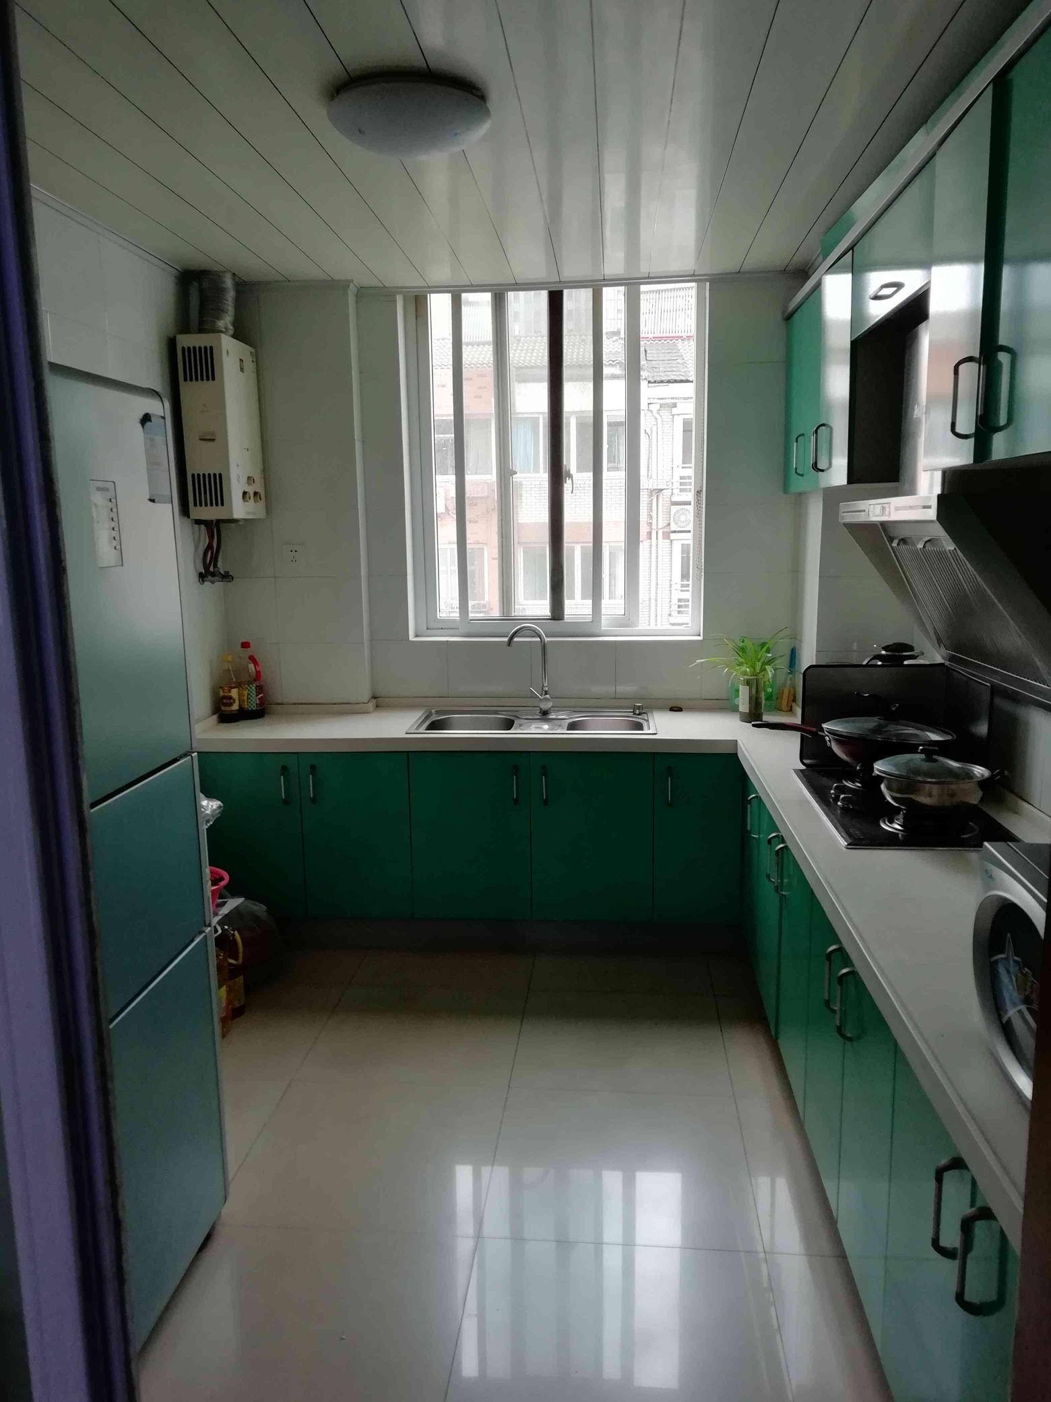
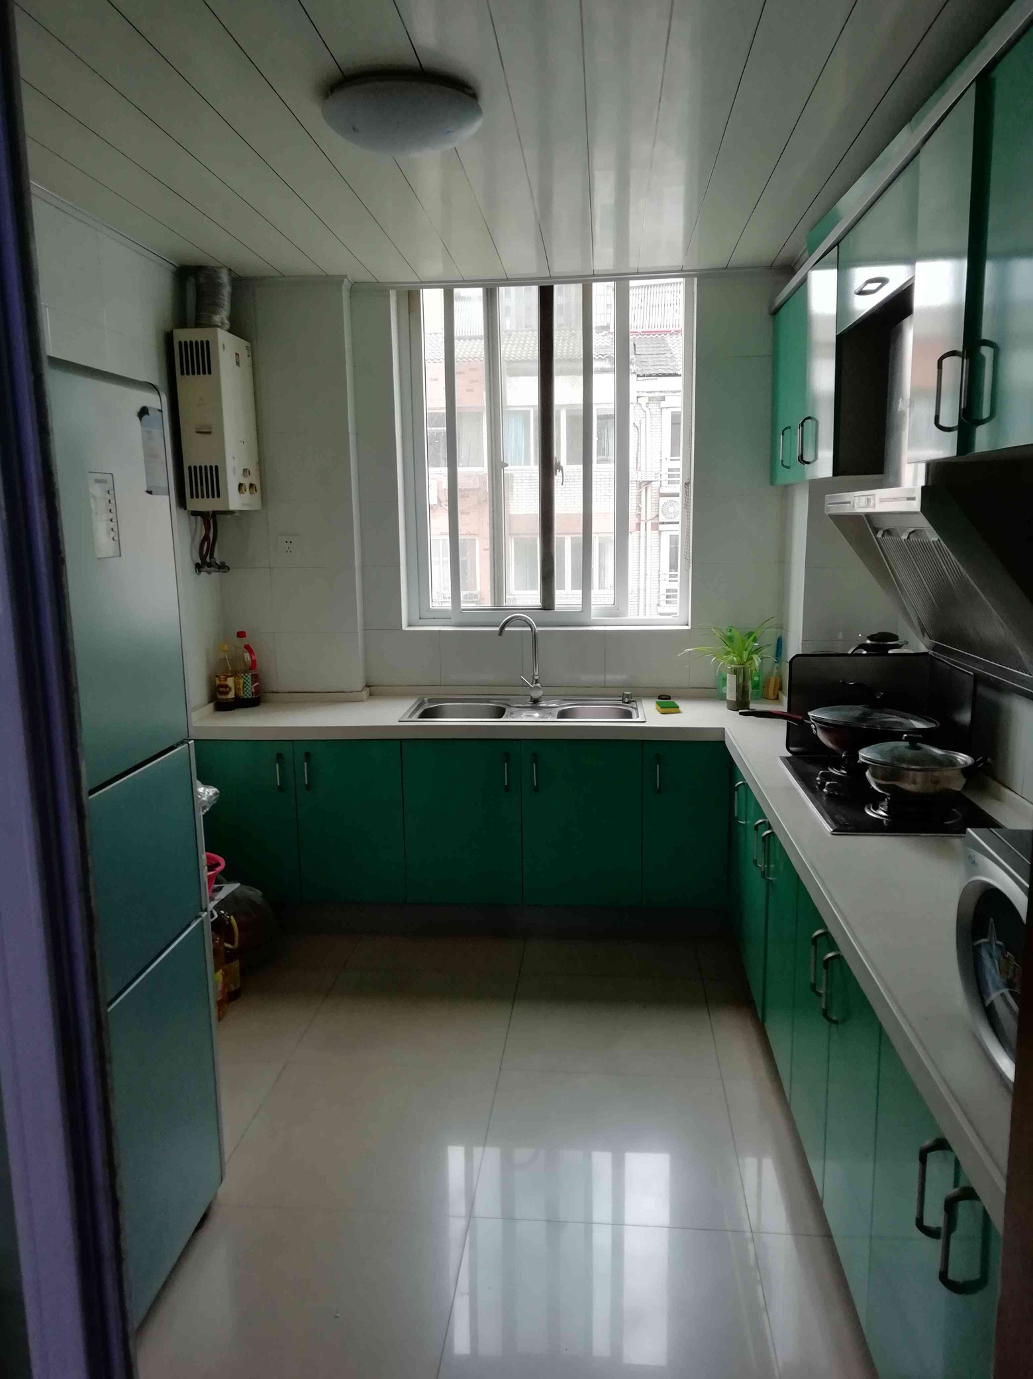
+ dish sponge (667, 707)
